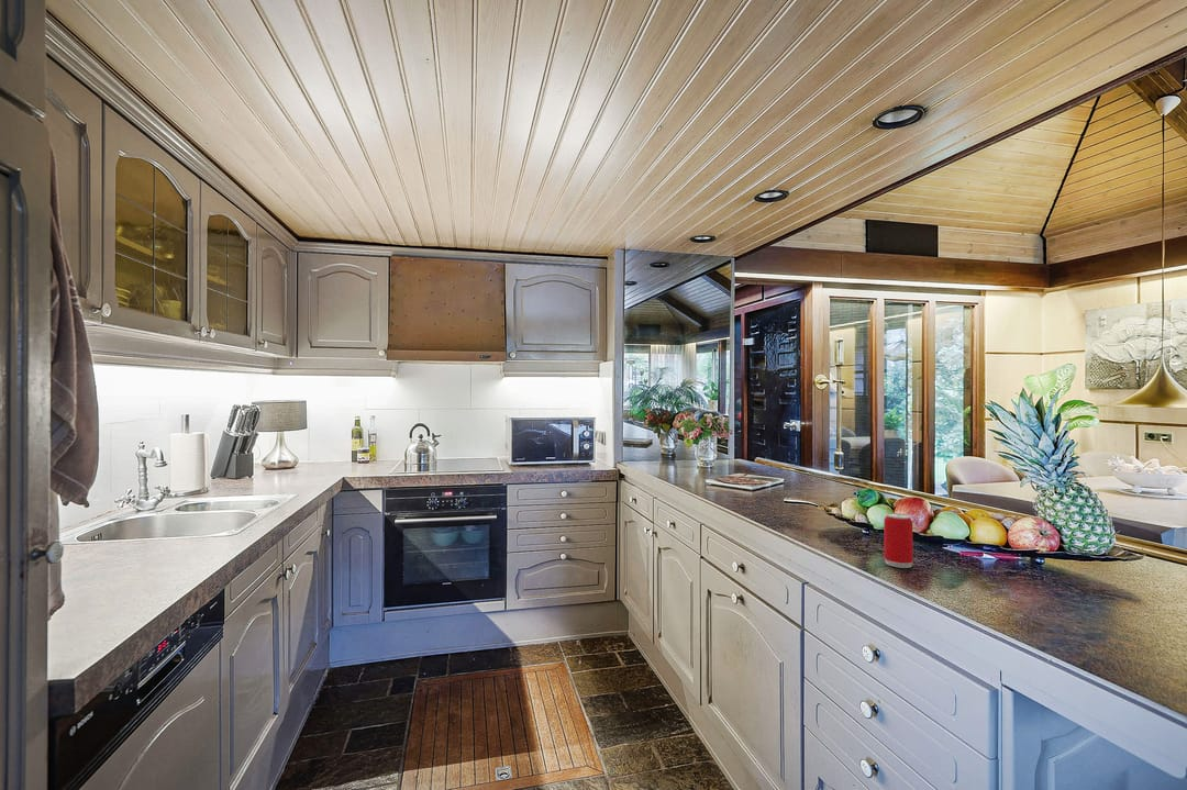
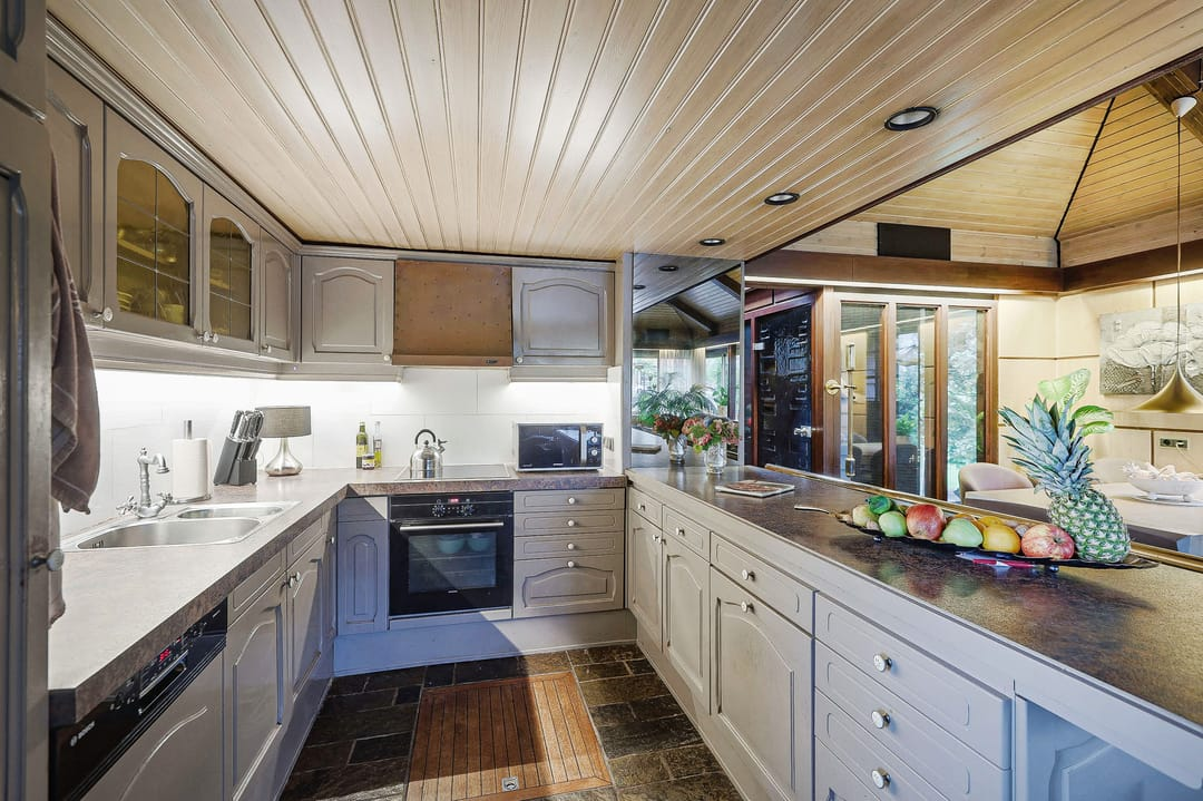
- beverage can (898, 539)
